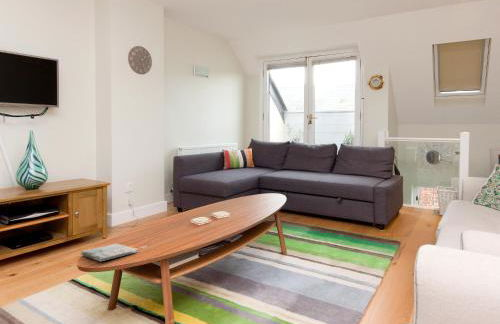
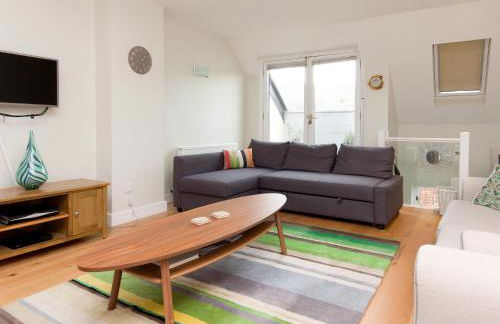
- magazine (117, 249)
